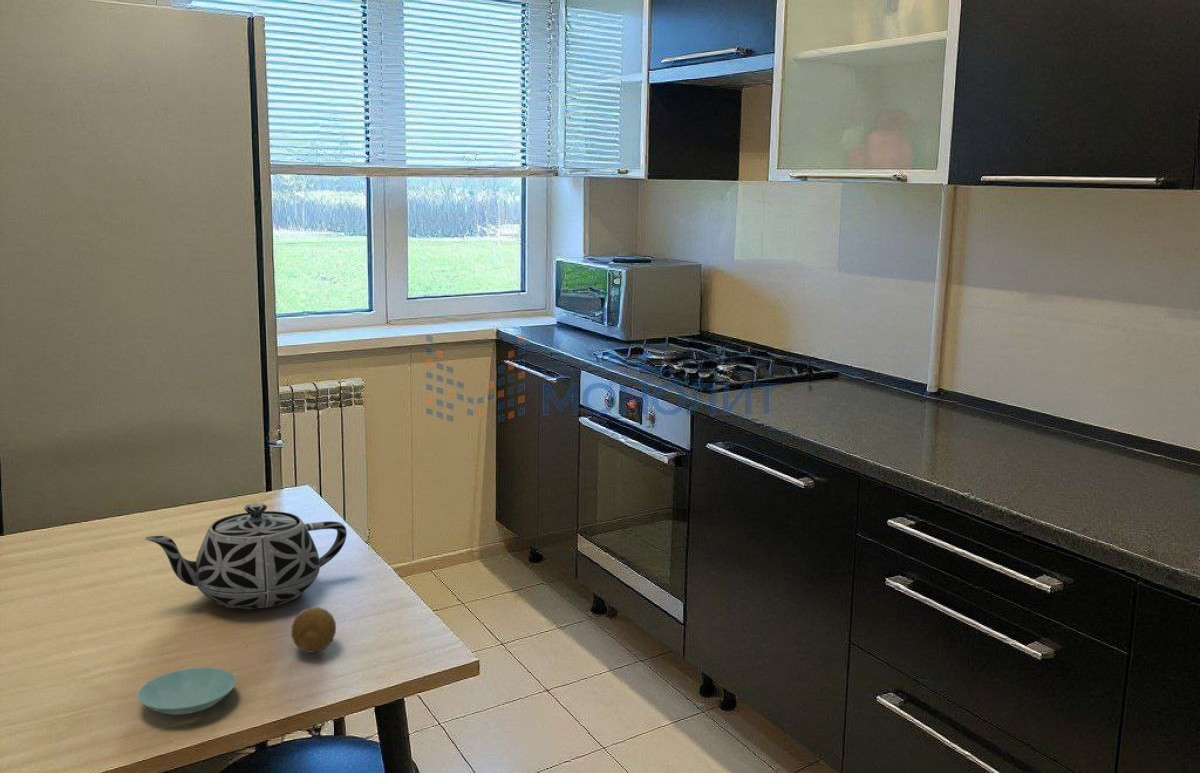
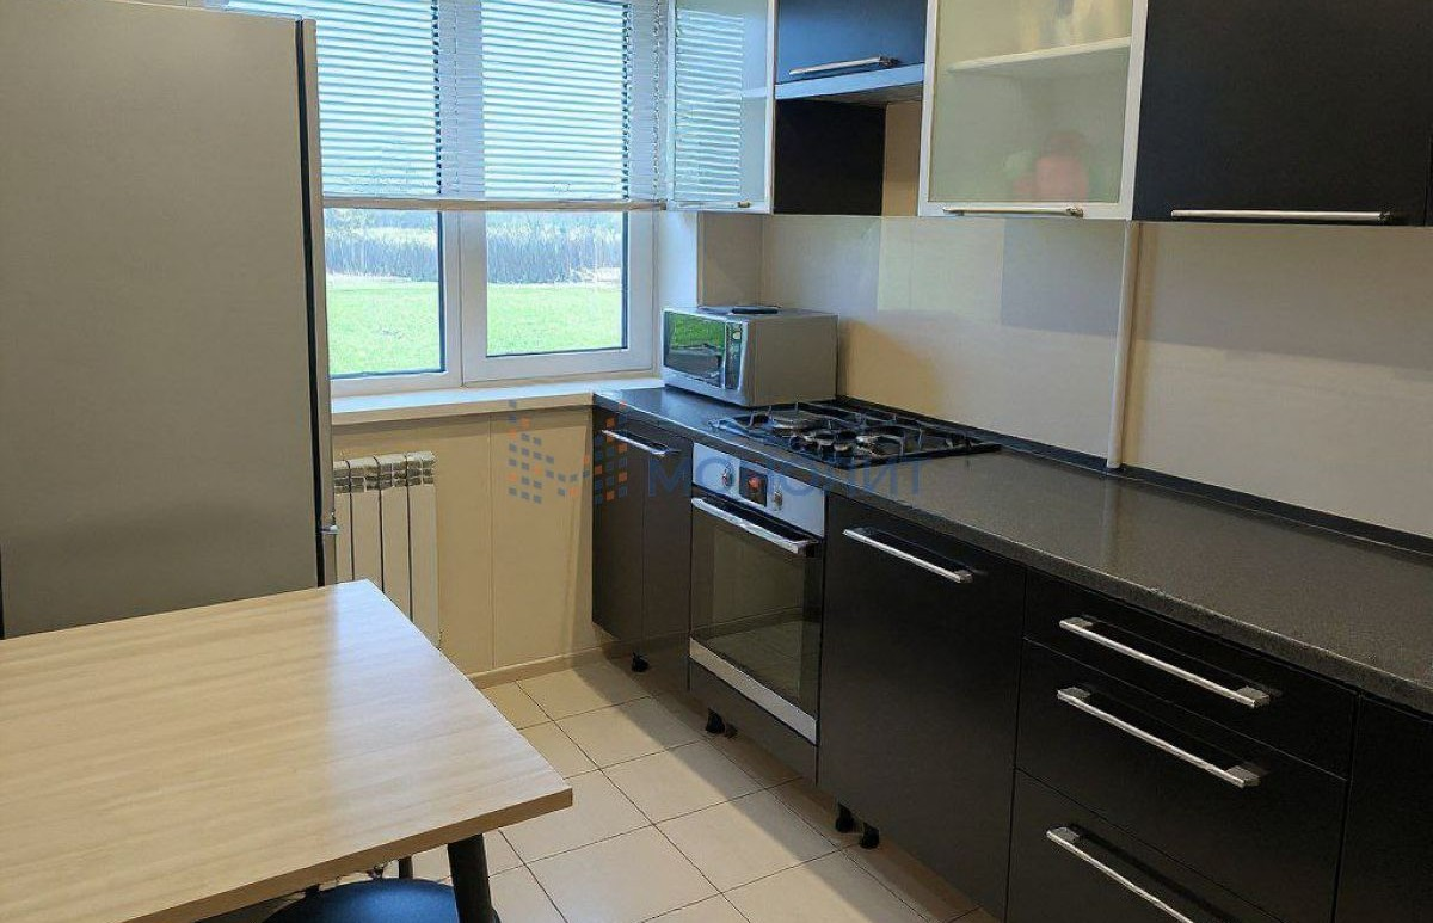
- saucer (187, 694)
- teapot (250, 550)
- fruit (313, 629)
